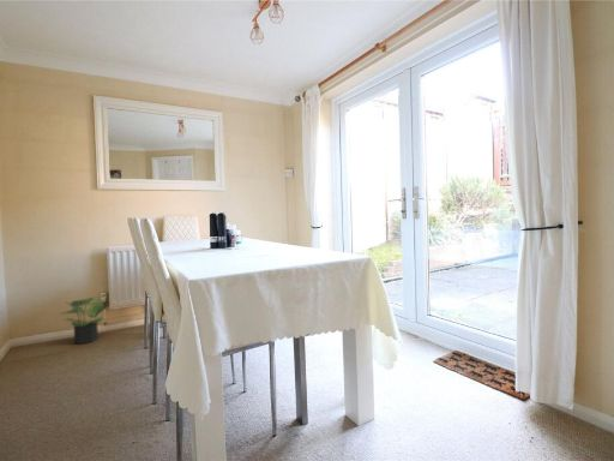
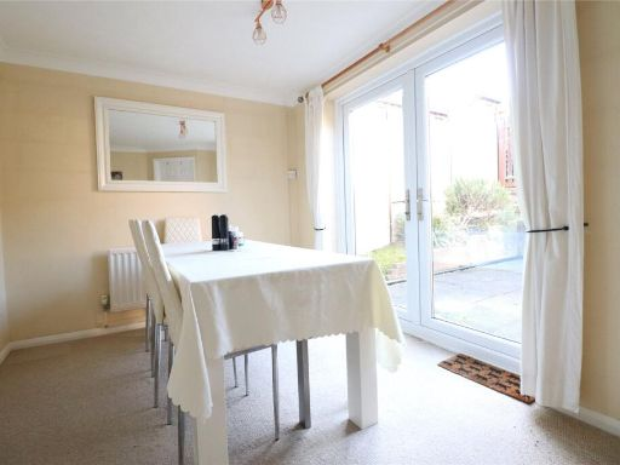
- potted plant (83, 318)
